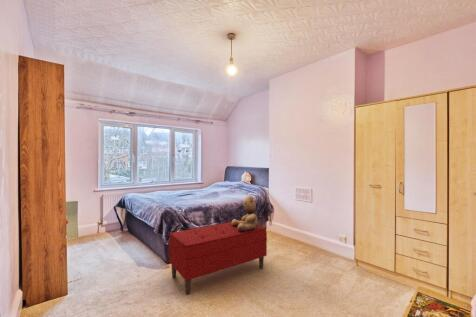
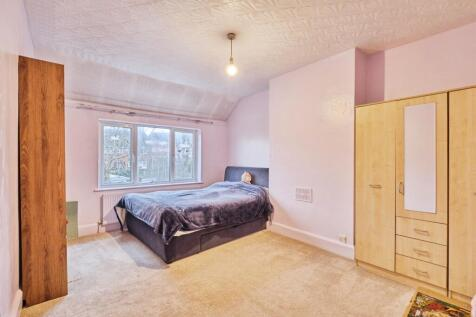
- bench (219, 251)
- teddy bear (246, 211)
